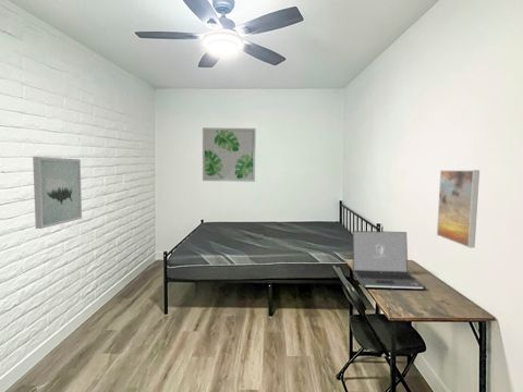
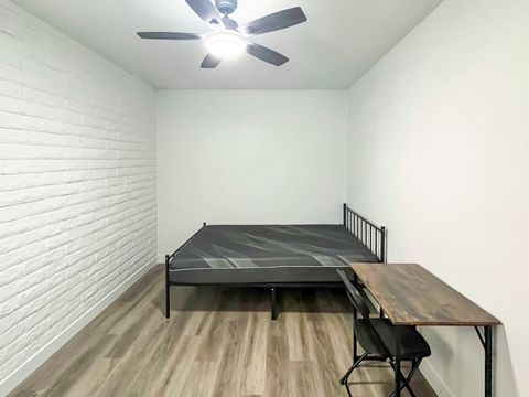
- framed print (455, 206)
- laptop (386, 257)
- wall art (60, 191)
- wall art (229, 155)
